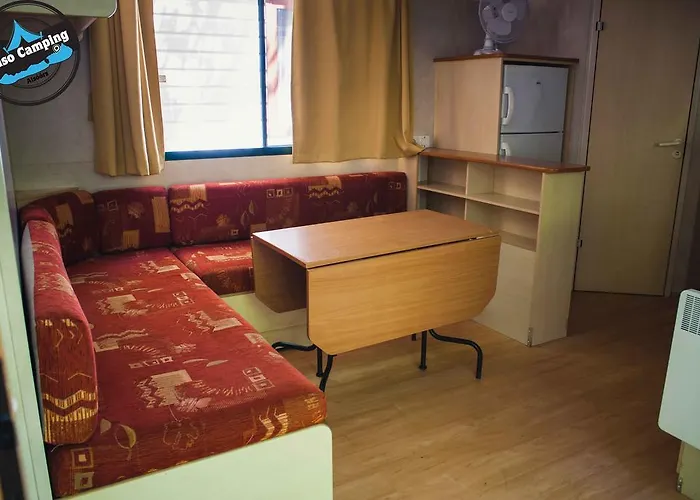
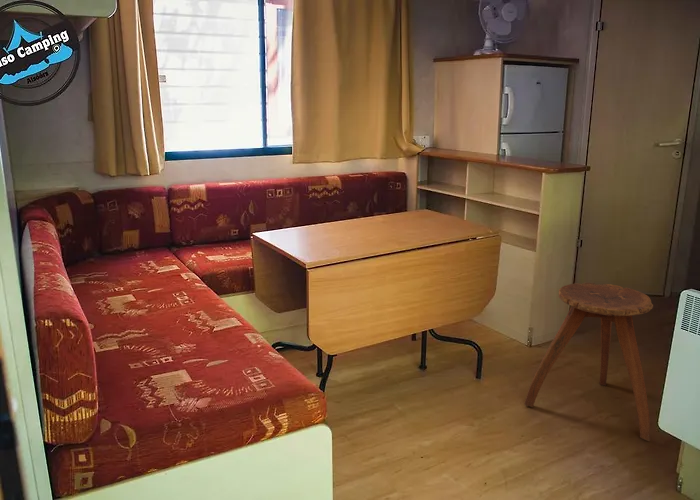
+ stool (601, 349)
